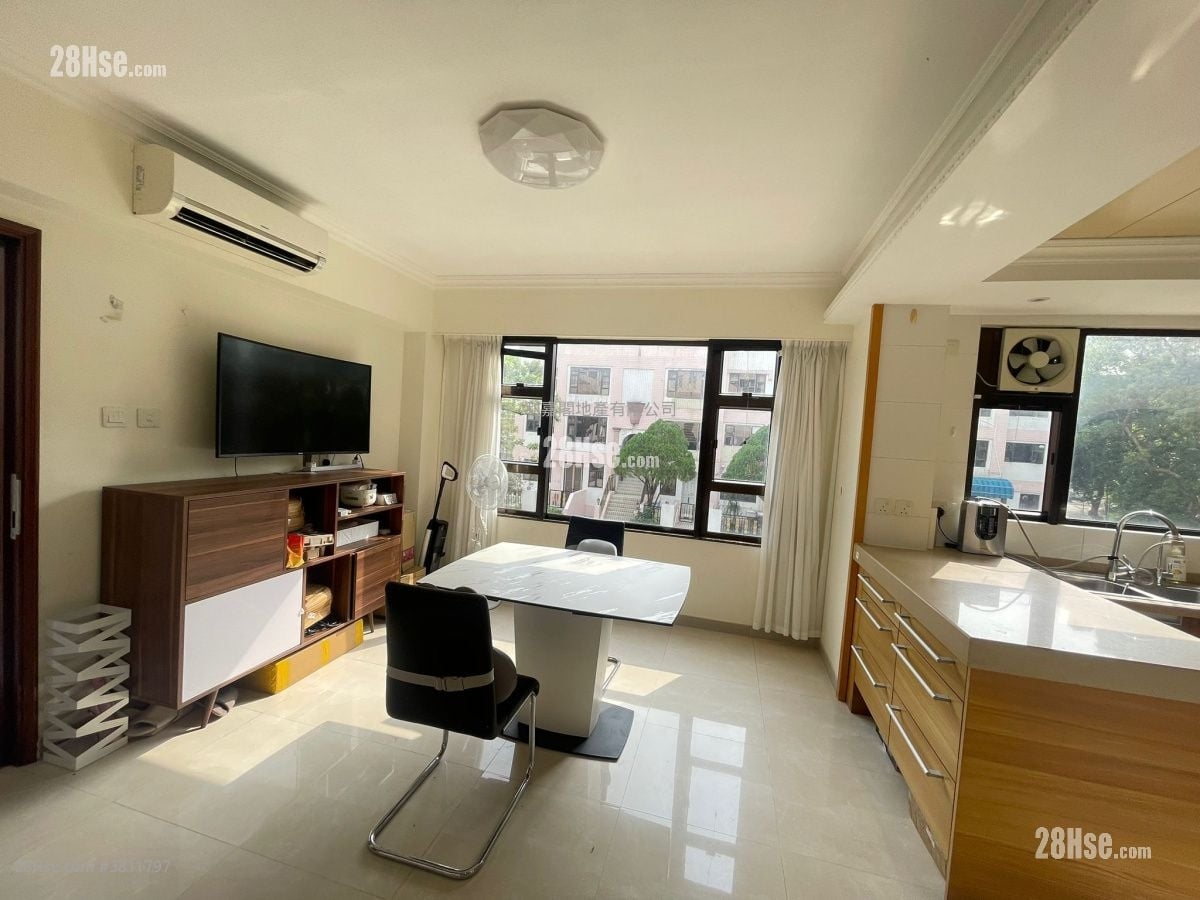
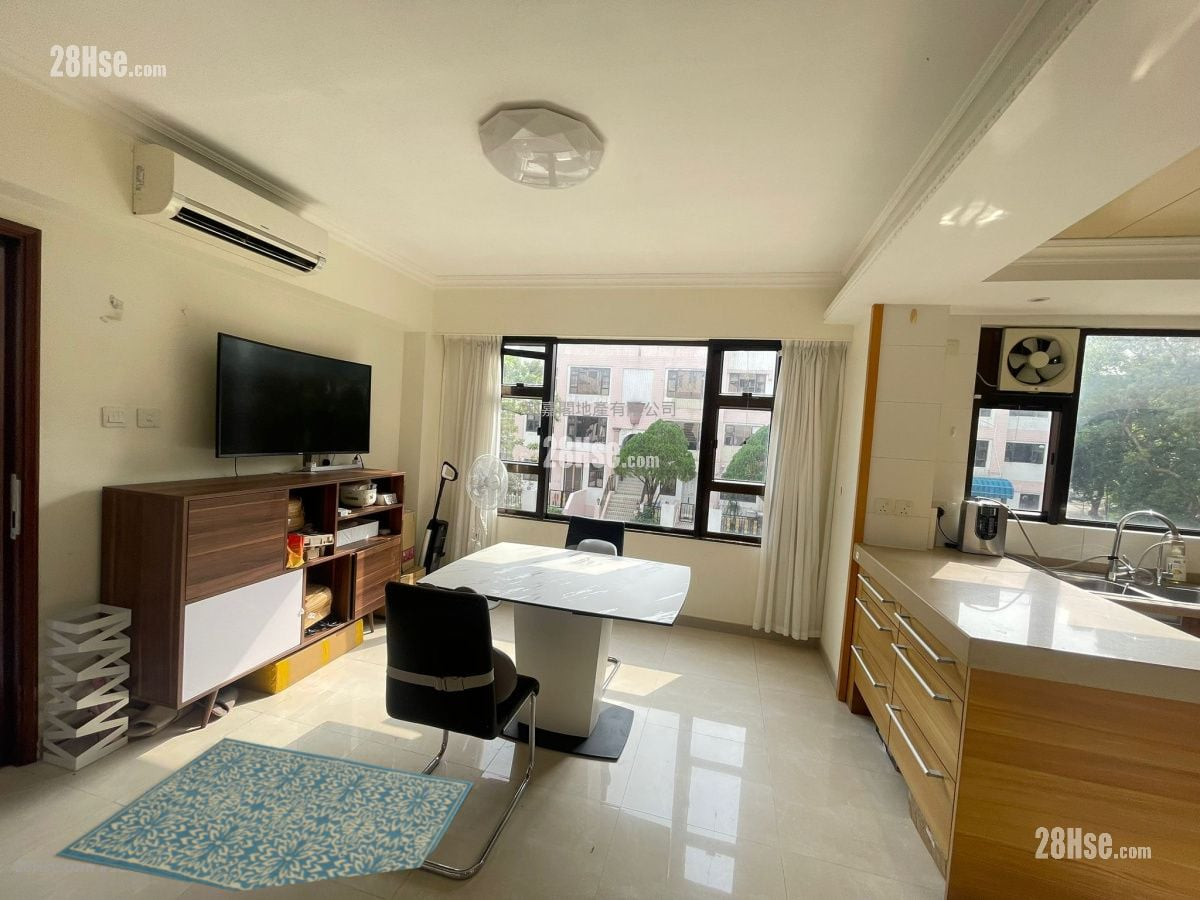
+ rug (289, 814)
